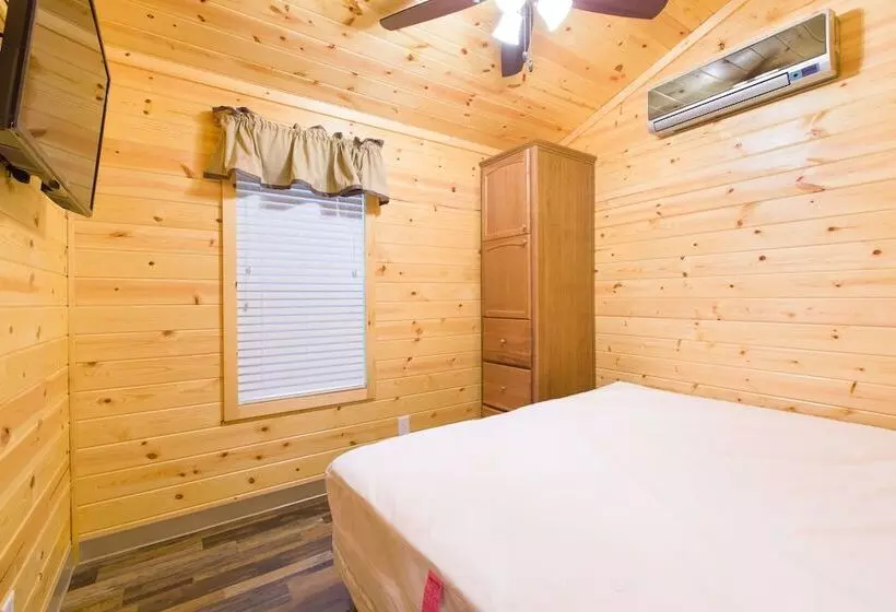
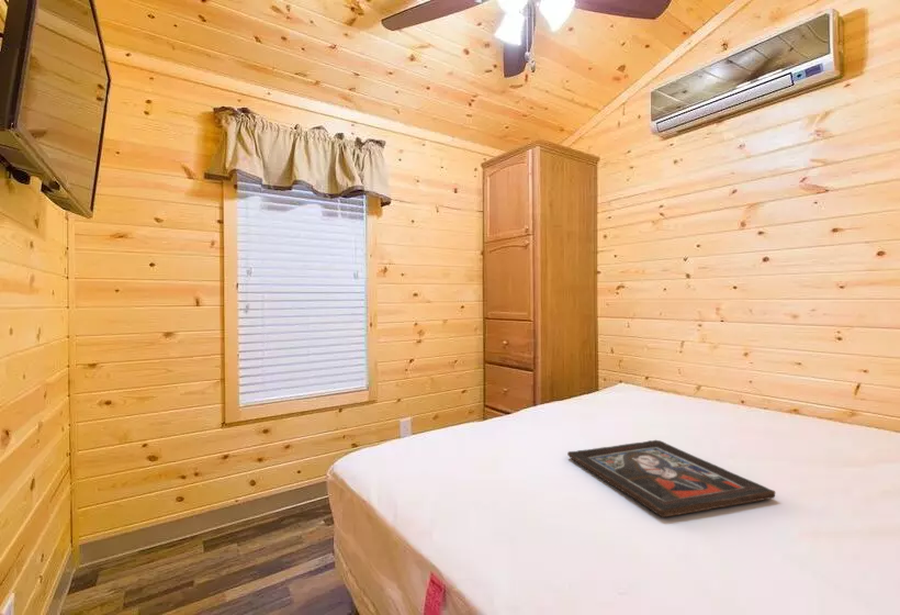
+ religious icon (657, 471)
